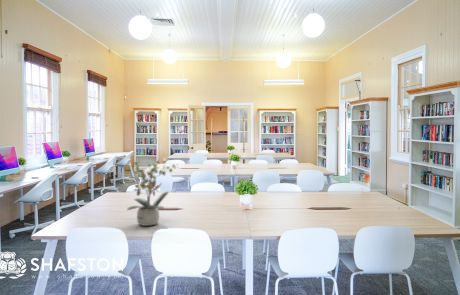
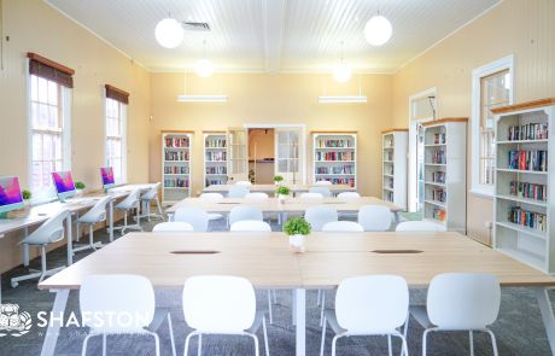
- potted plant (149, 191)
